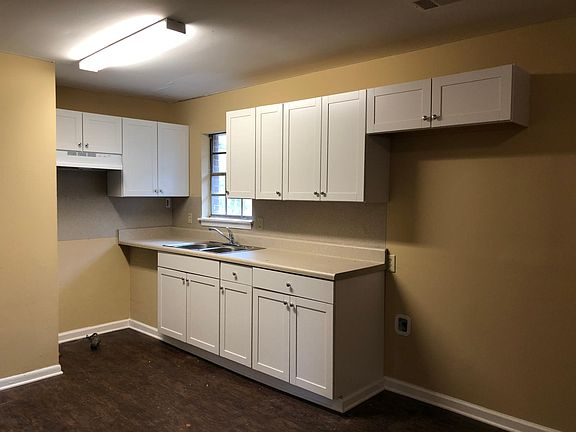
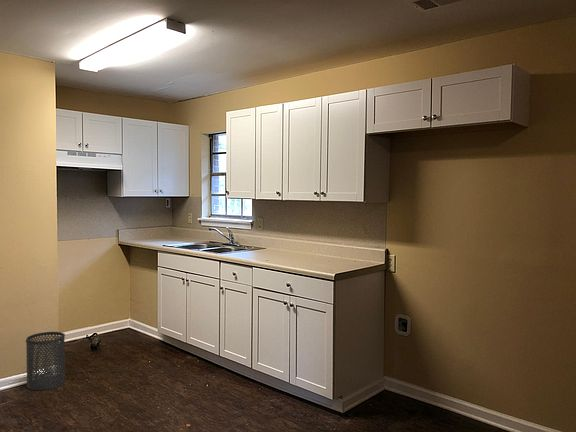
+ trash can (45, 359)
